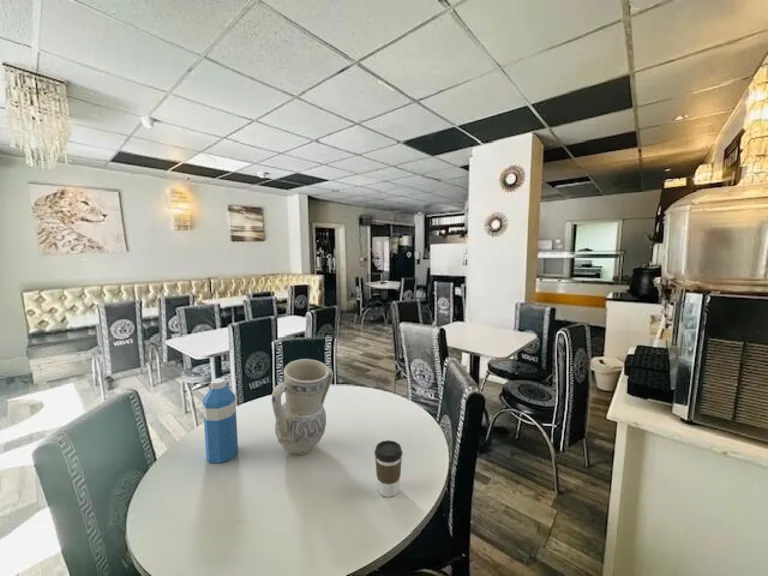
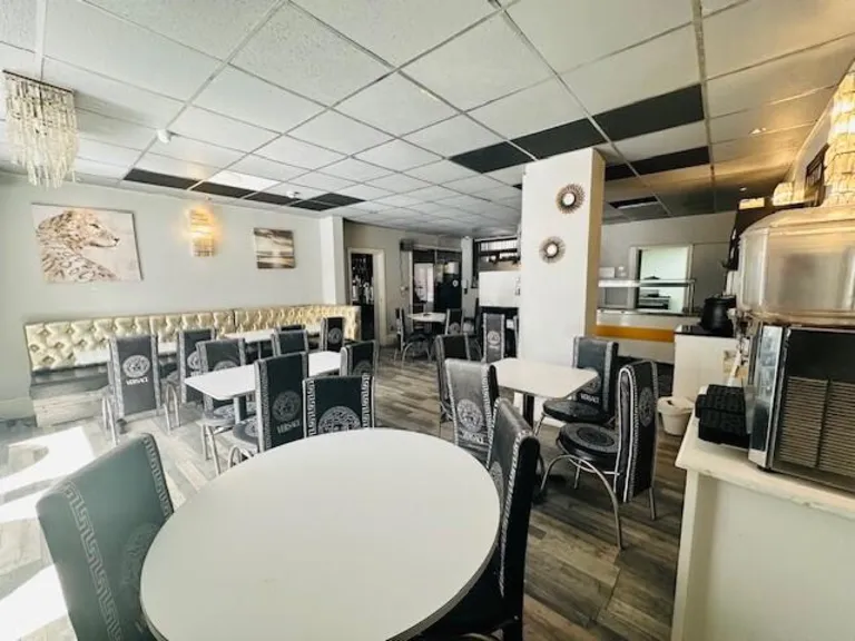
- water bottle (220, 418)
- coffee cup (388, 468)
- vase (302, 407)
